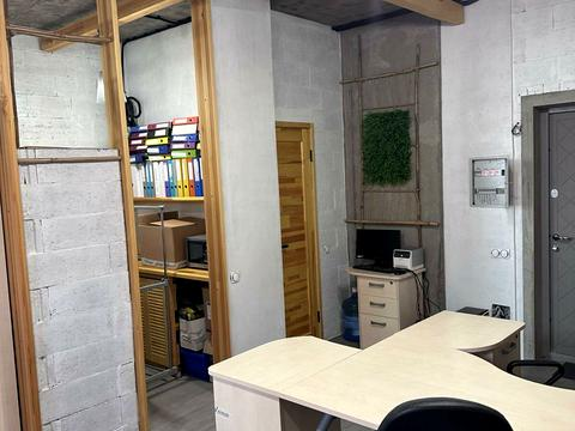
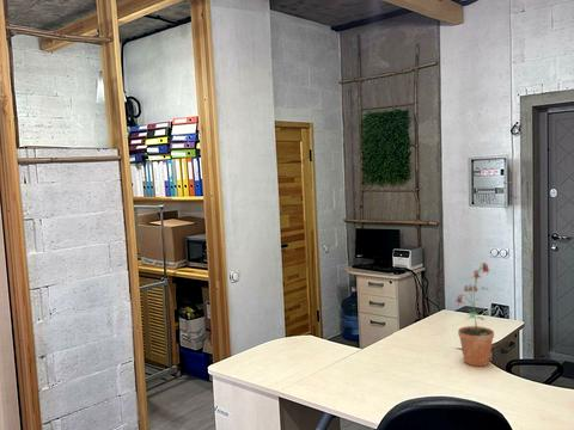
+ potted plant (472, 312)
